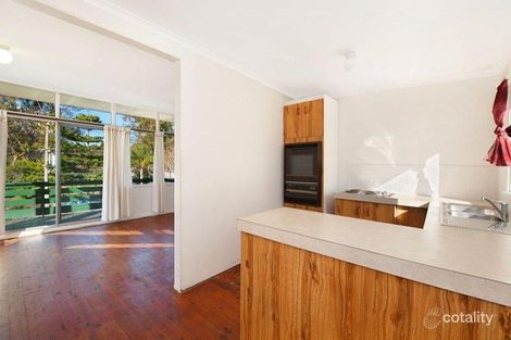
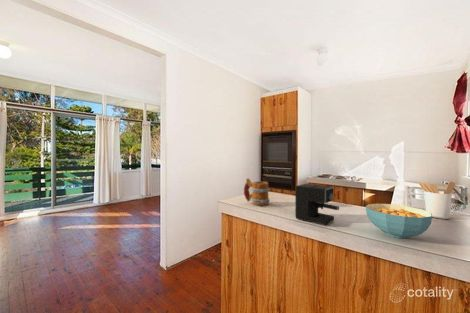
+ coffee maker (319, 199)
+ cereal bowl (396, 222)
+ utensil holder (434, 198)
+ mug (256, 190)
